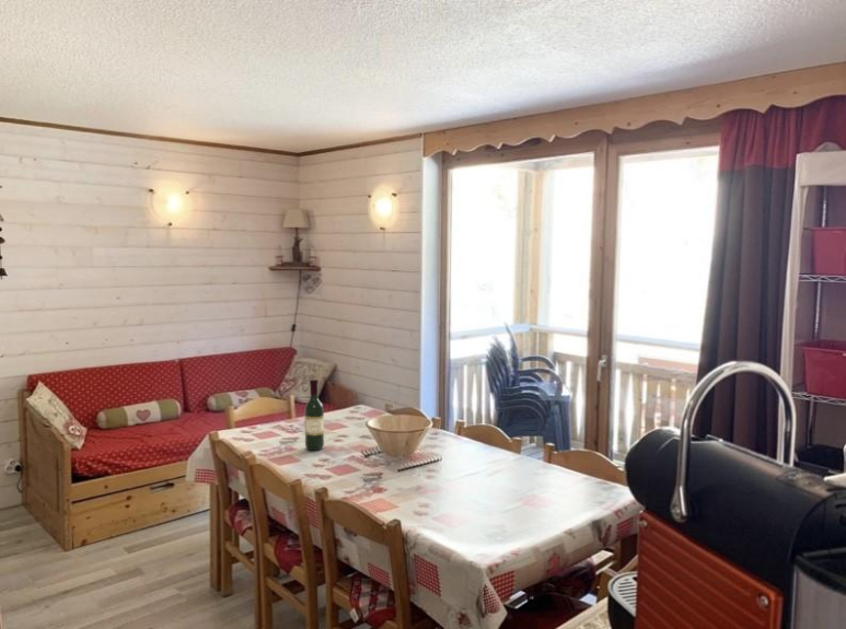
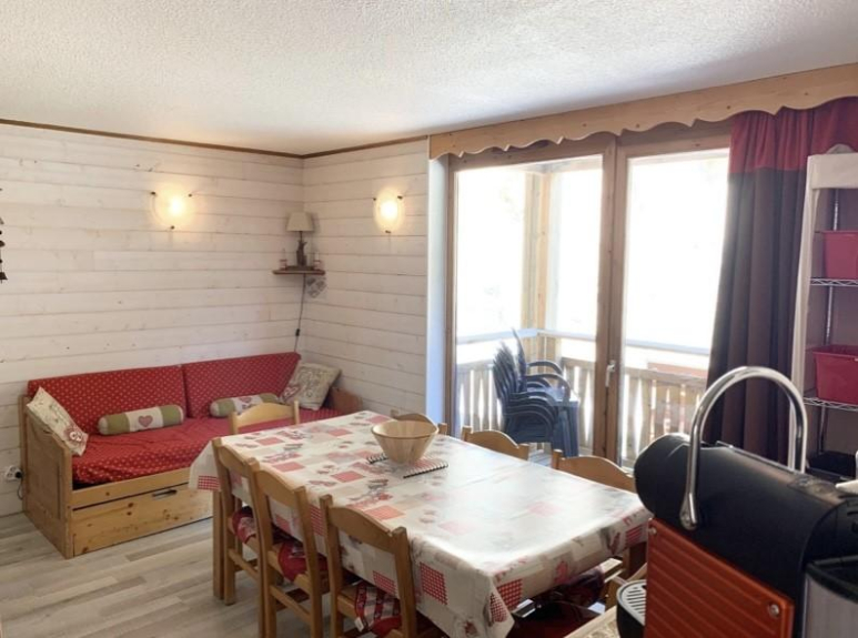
- wine bottle (314, 413)
